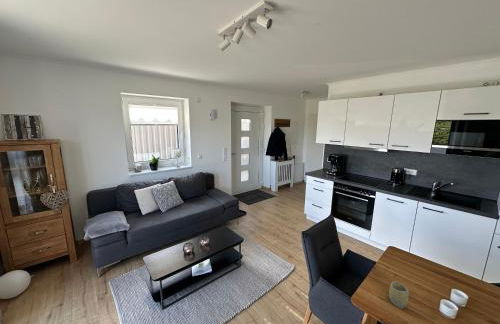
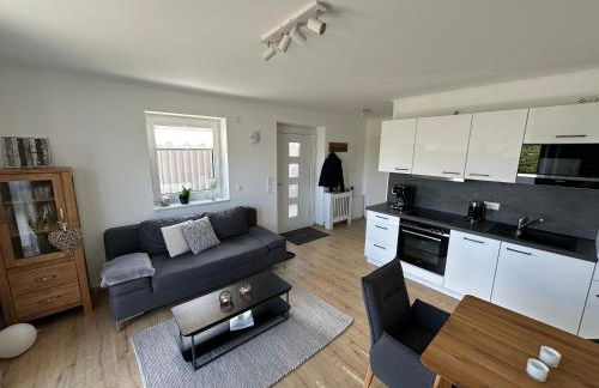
- cup (398, 294)
